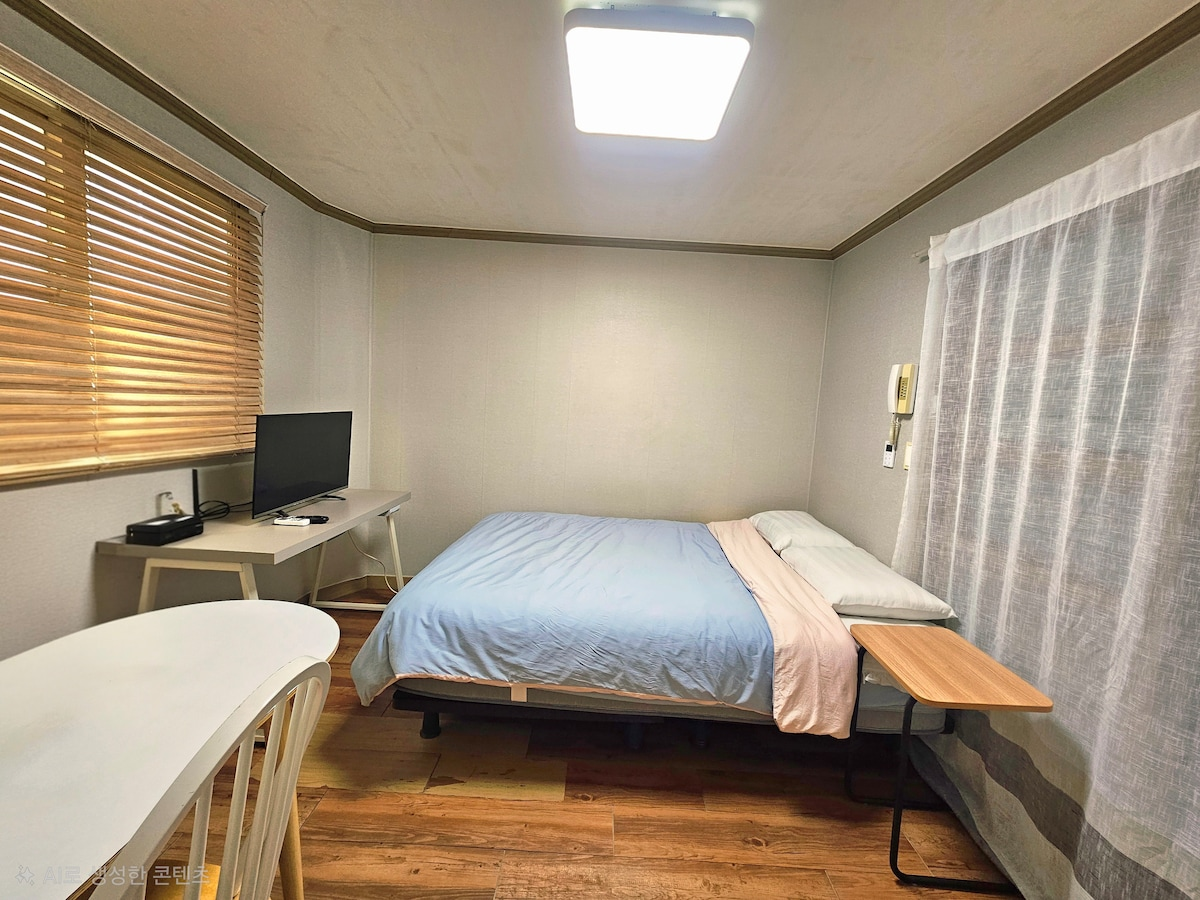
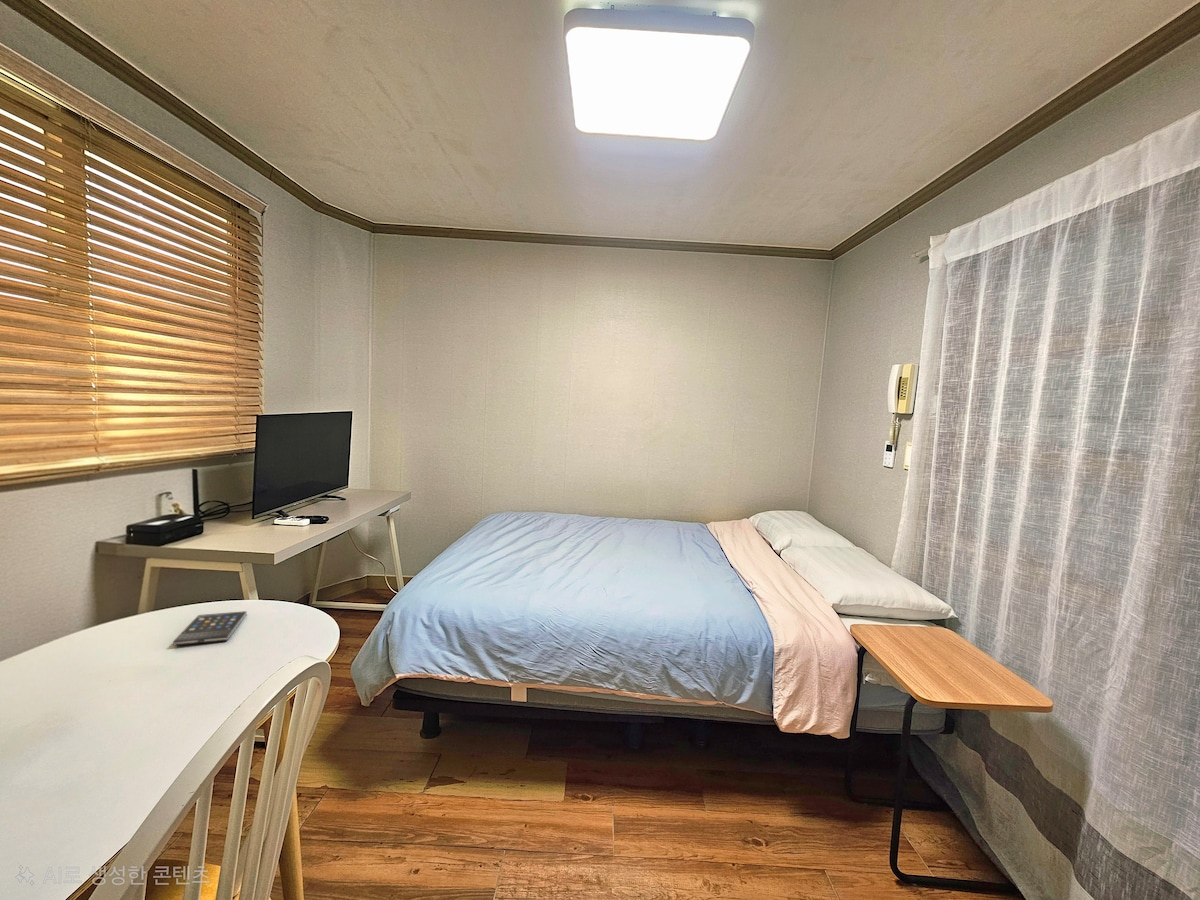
+ smartphone (212, 627)
